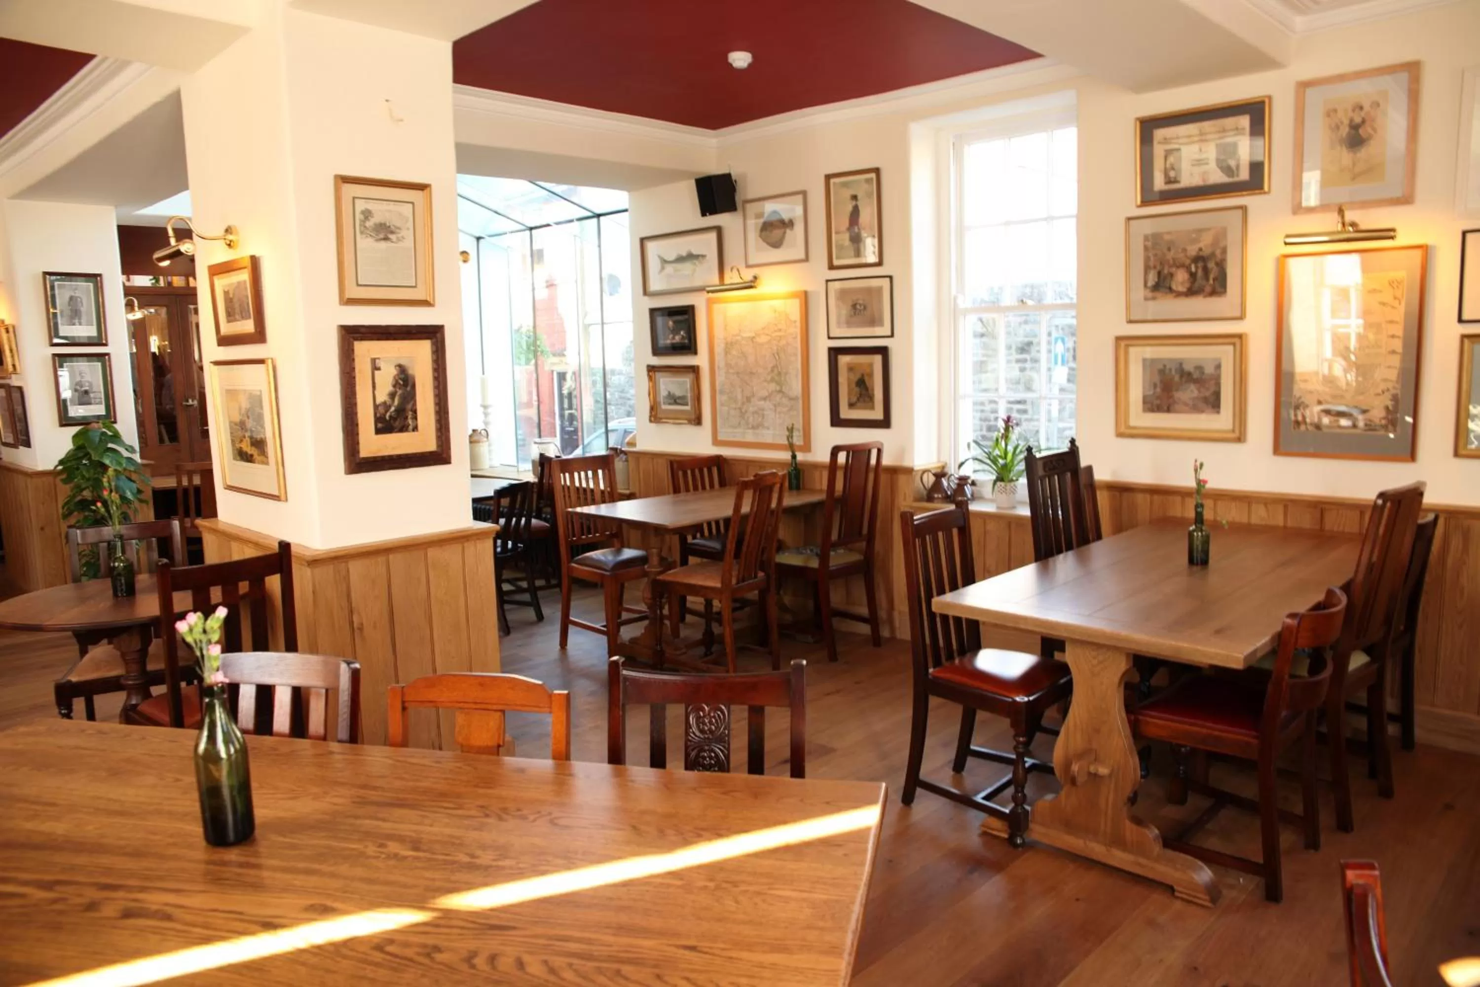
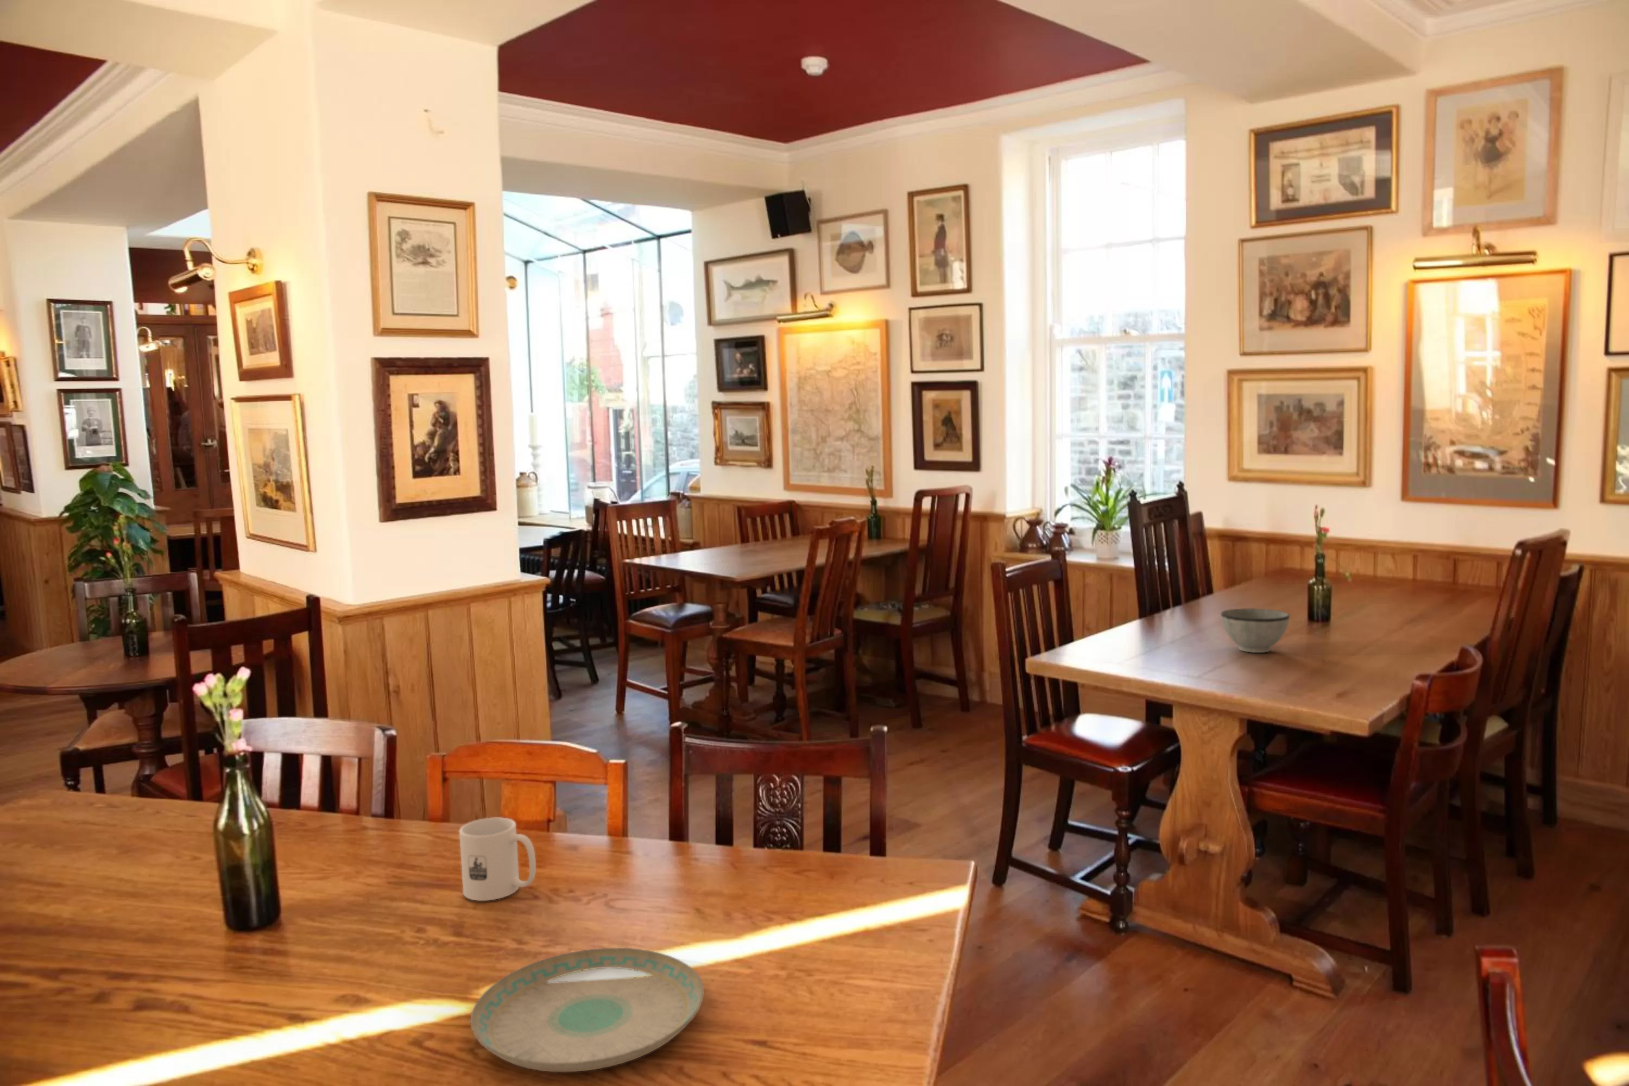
+ bowl (1254, 631)
+ plate (590, 1008)
+ mug (499, 859)
